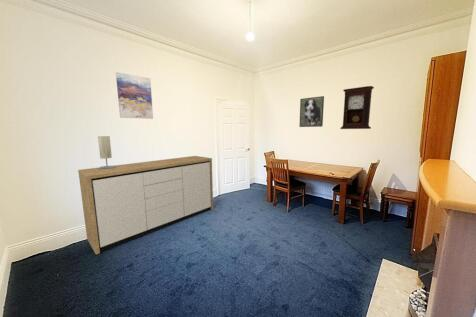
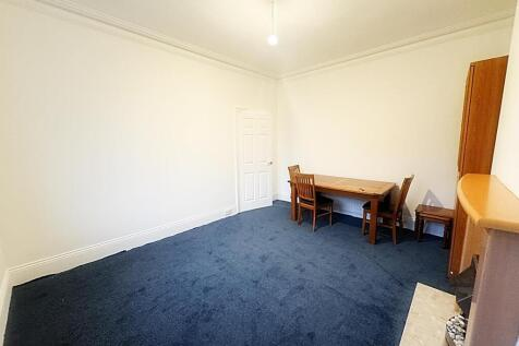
- wall art (135, 97)
- pendulum clock (356, 108)
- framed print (311, 112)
- sideboard (157, 193)
- table lamp (105, 152)
